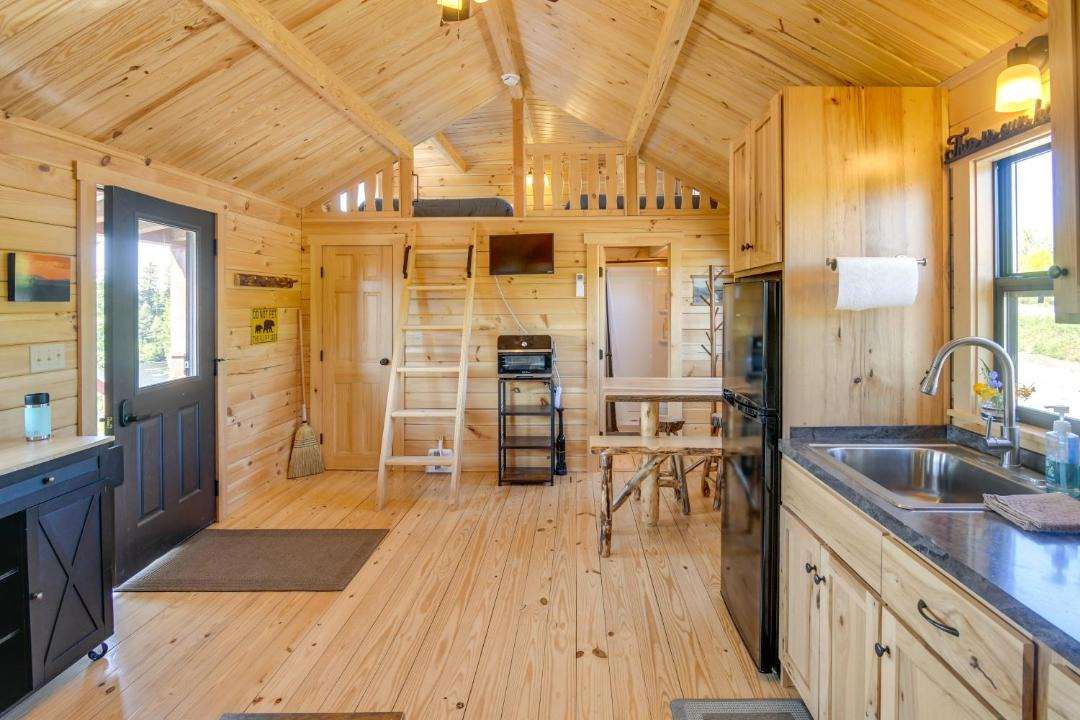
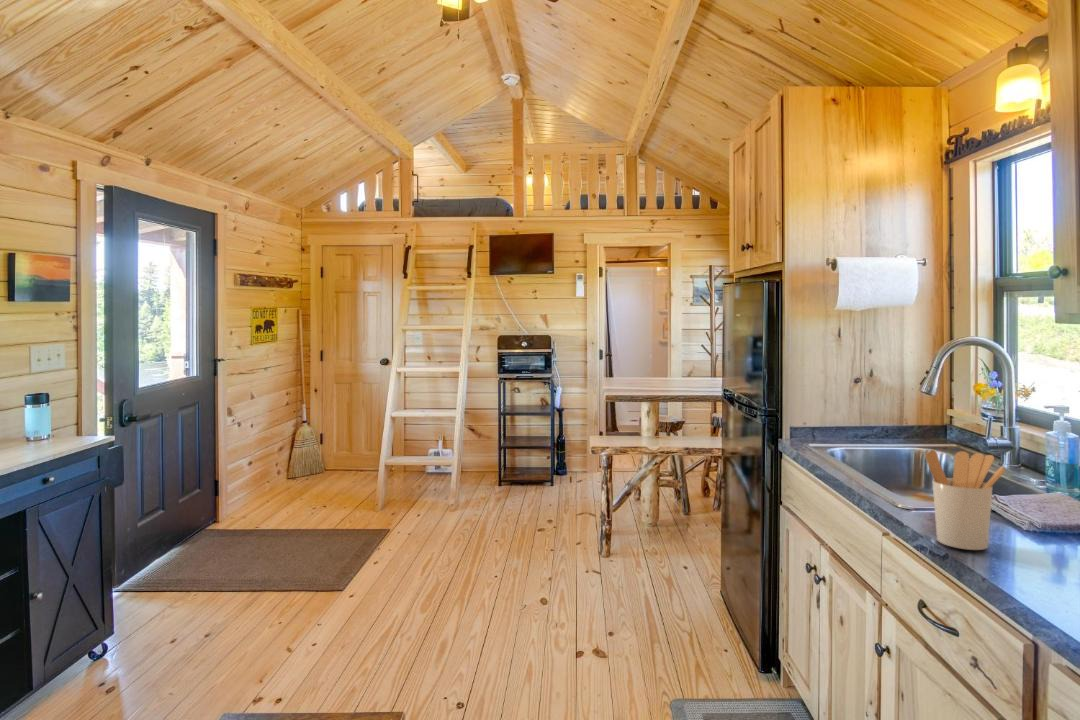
+ utensil holder (965, 496)
